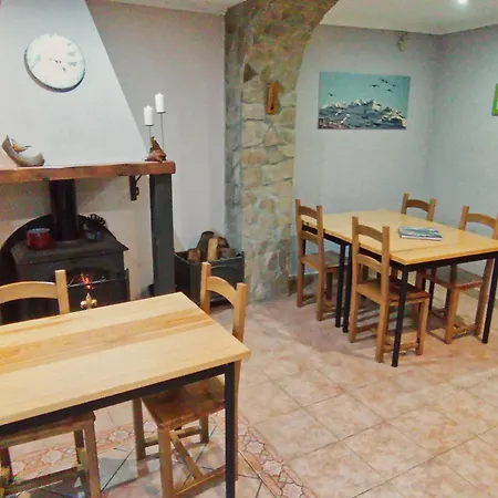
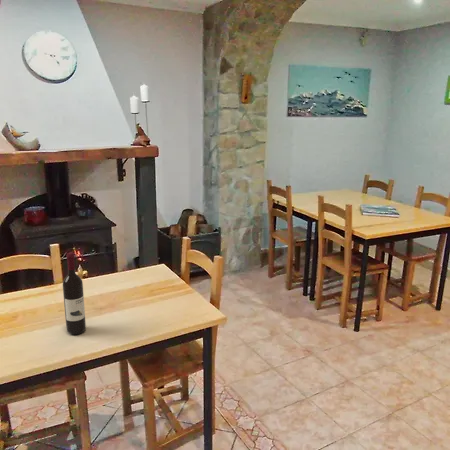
+ wine bottle (73, 293)
